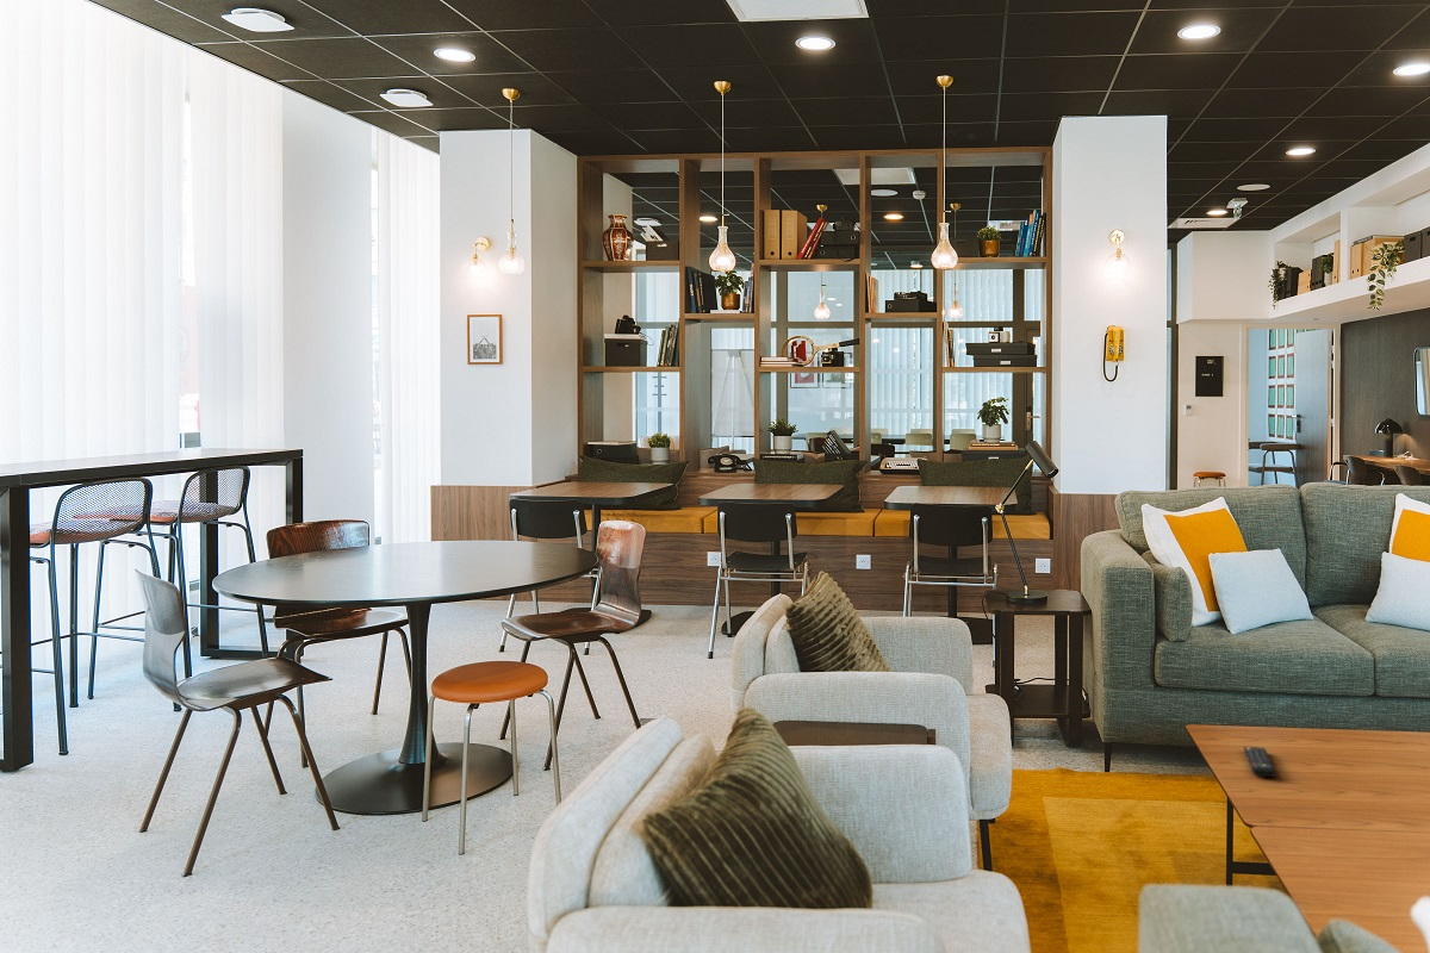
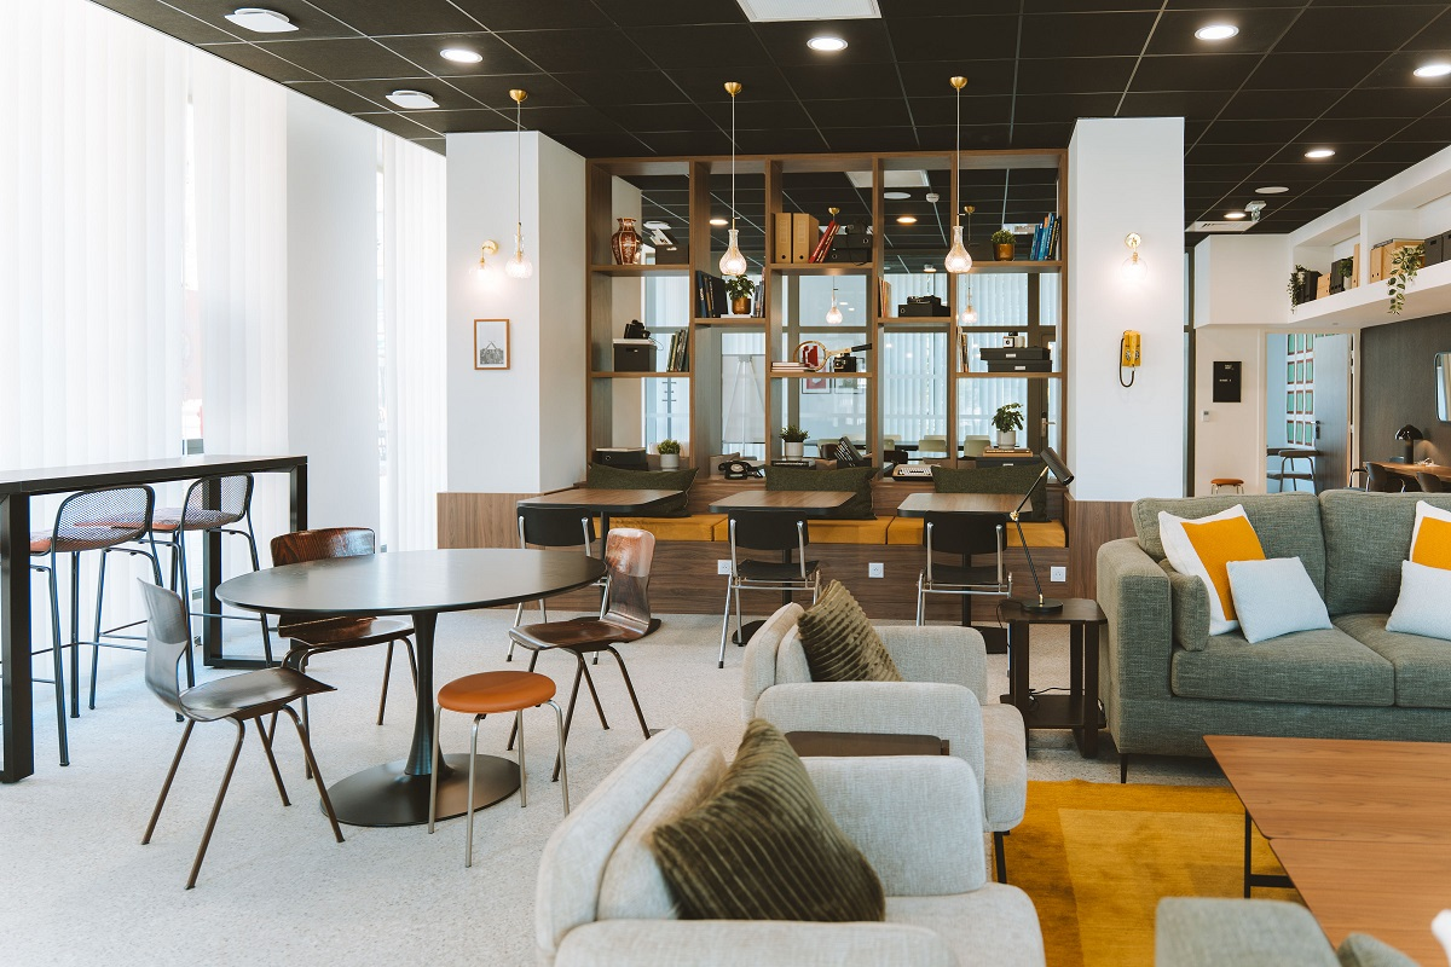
- remote control (1258, 761)
